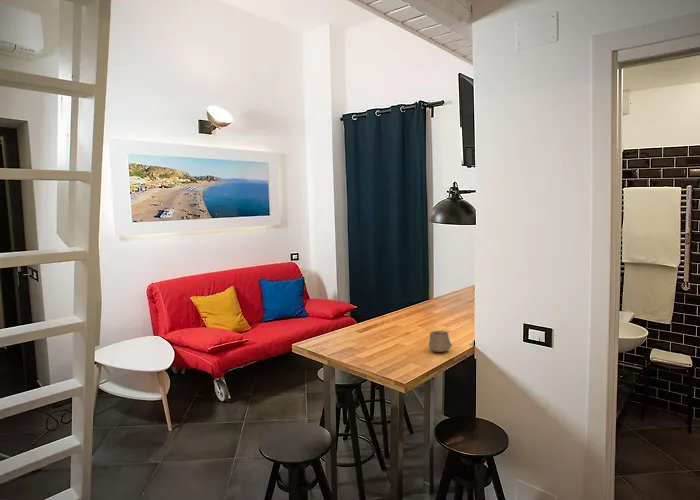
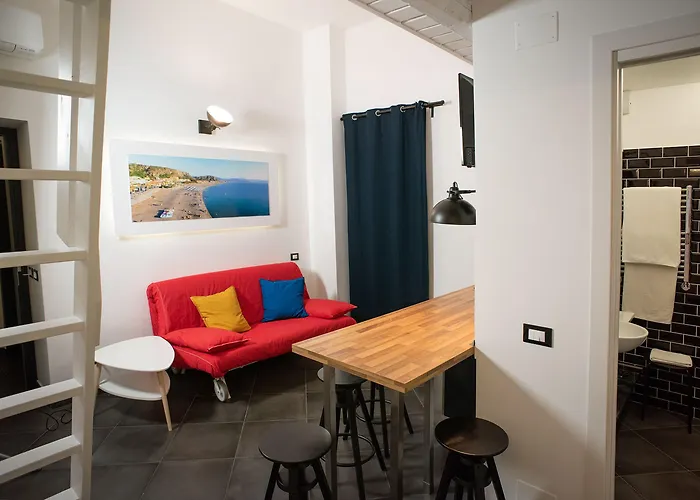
- cup (439, 341)
